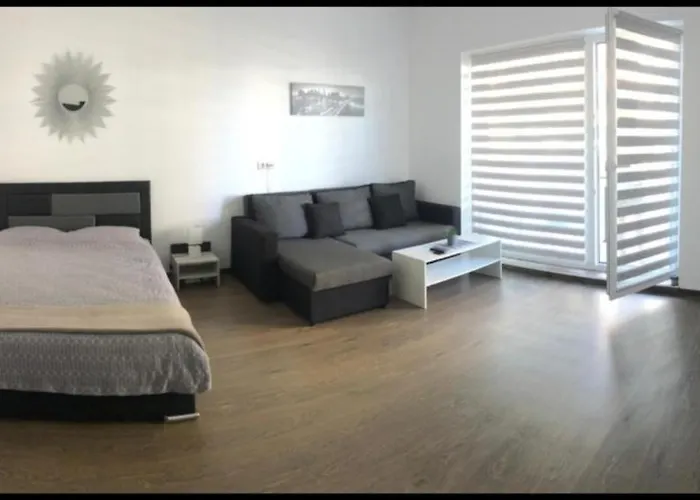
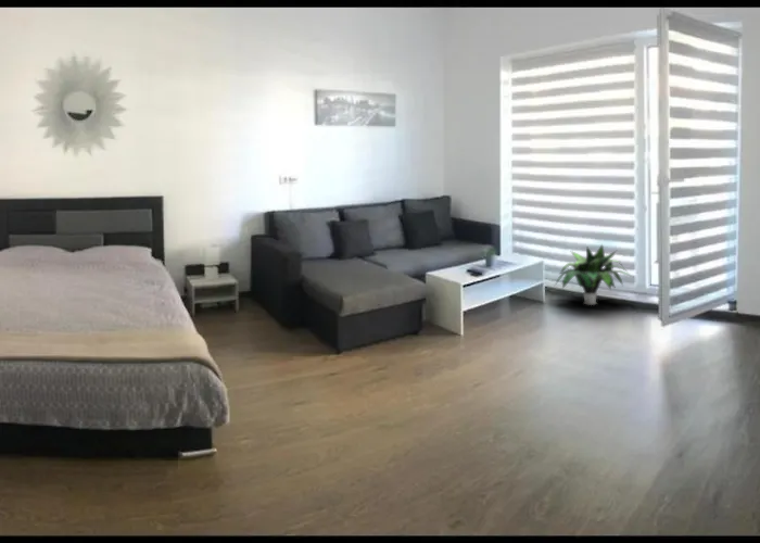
+ potted plant (592, 274)
